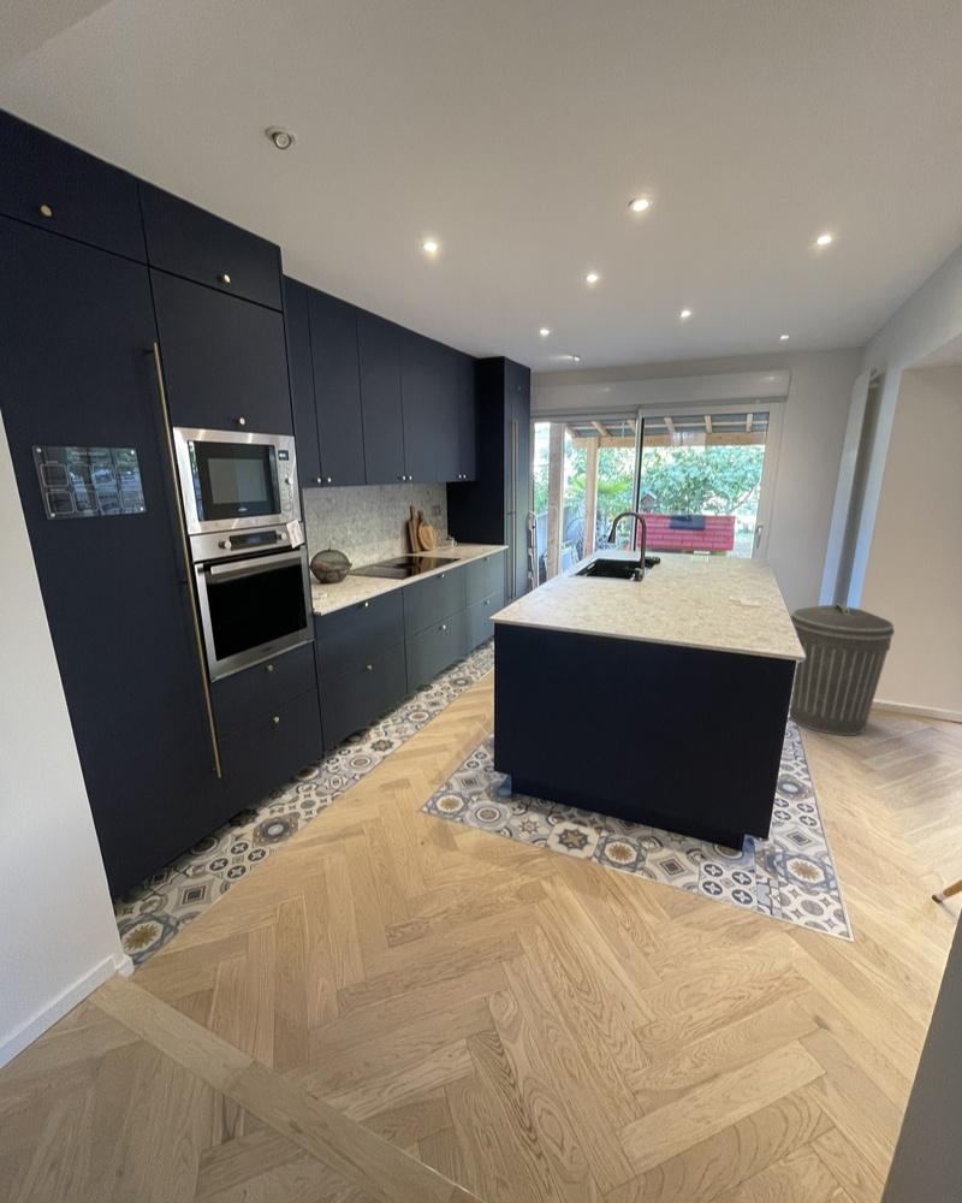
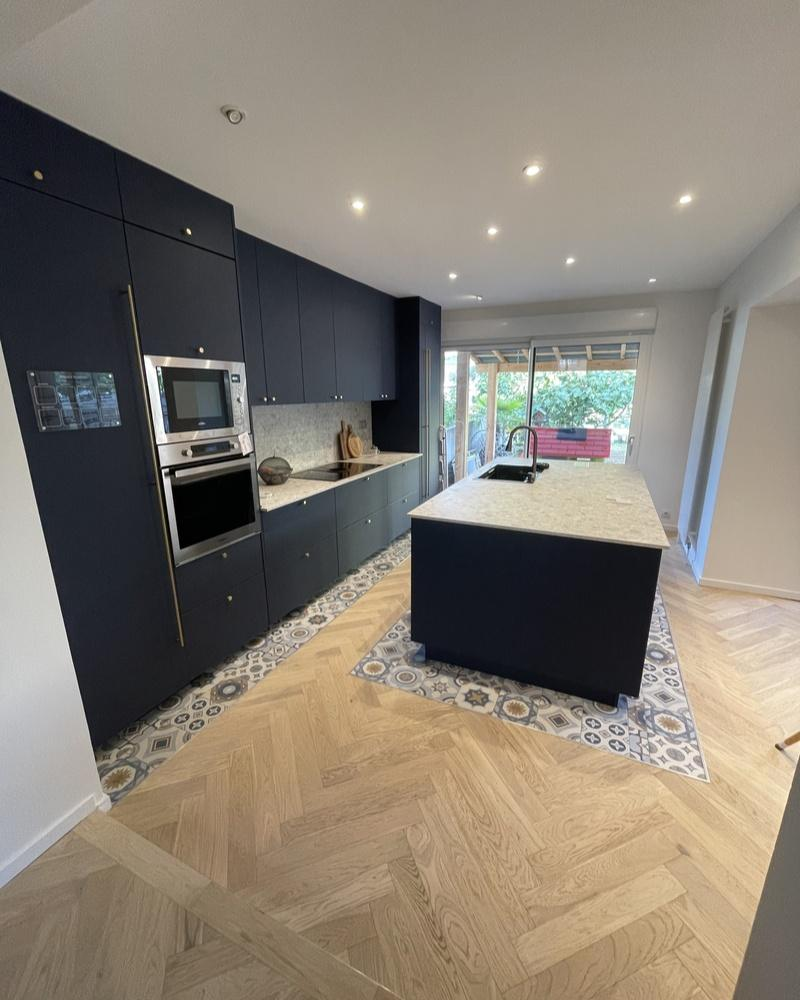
- trash can (832, 663)
